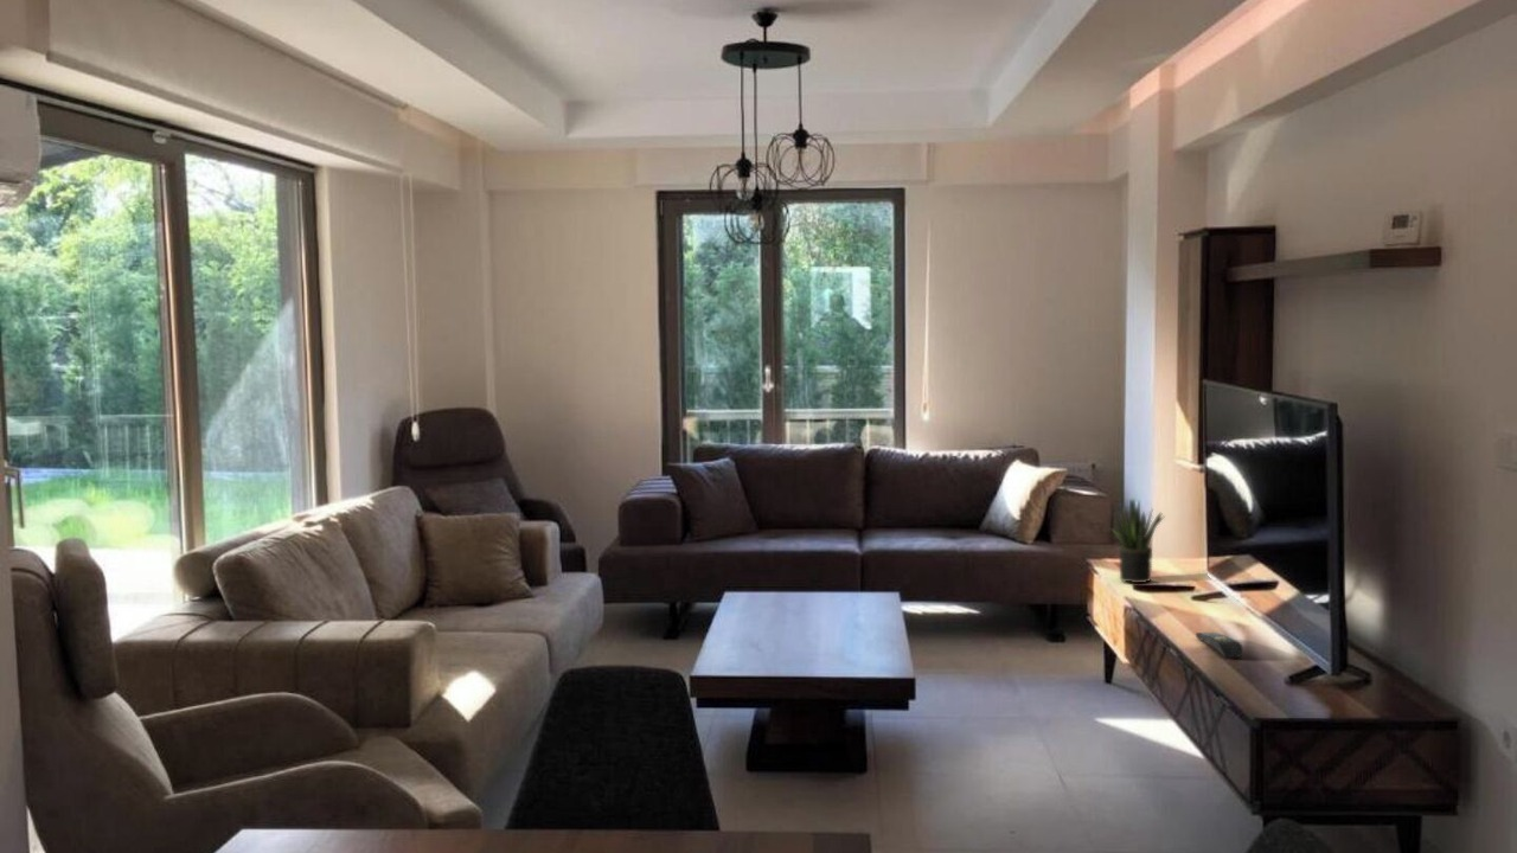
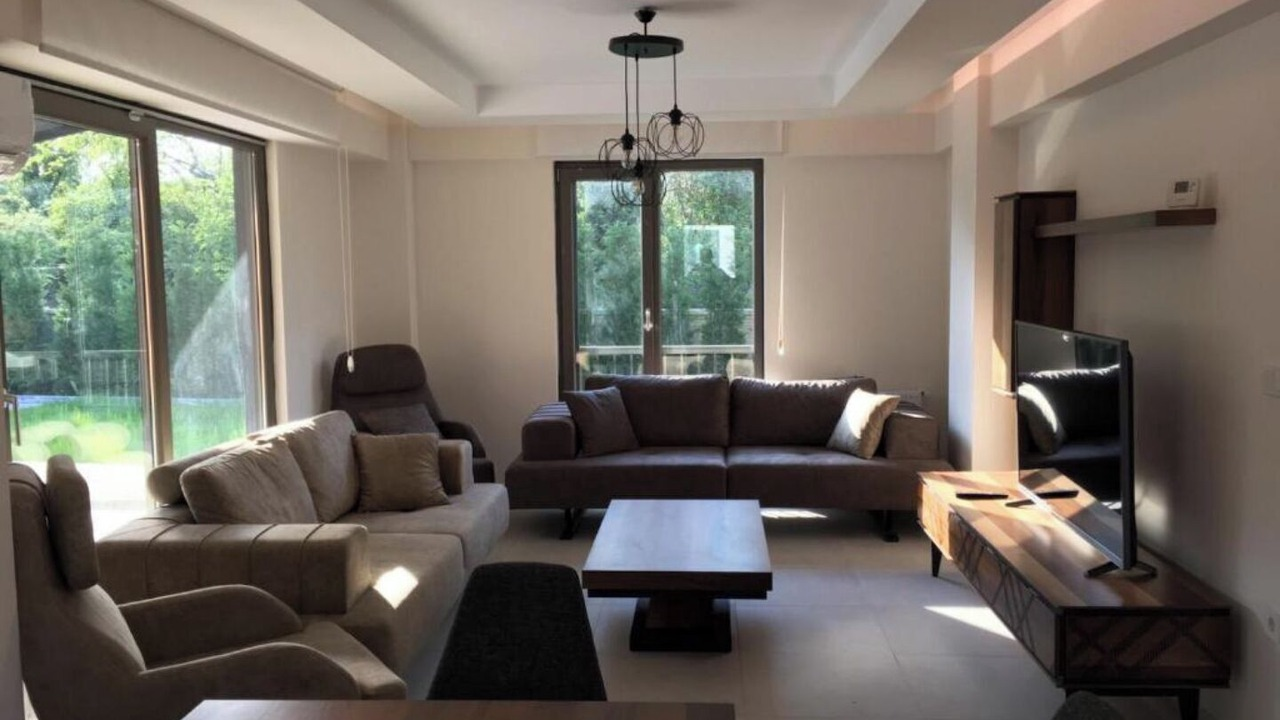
- potted plant (1139, 539)
- remote control (1218, 641)
